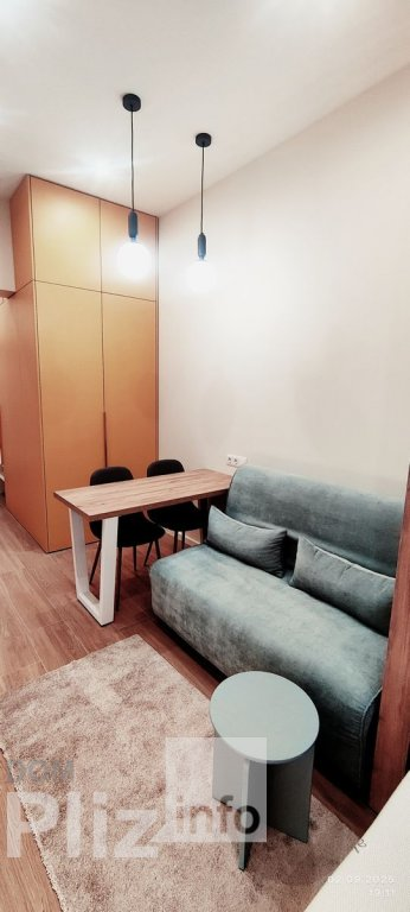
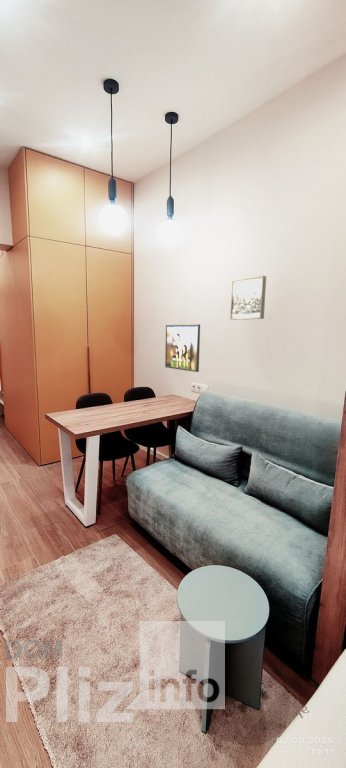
+ wall art (247, 299)
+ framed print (181, 347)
